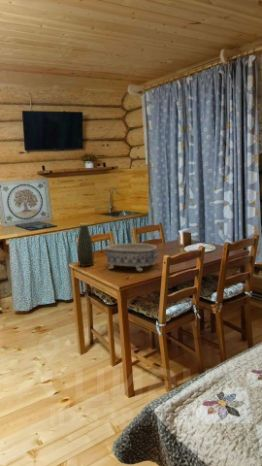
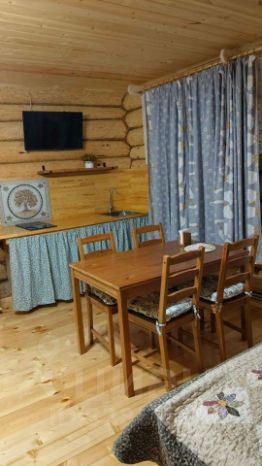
- decorative bowl (130, 256)
- bottle (85, 244)
